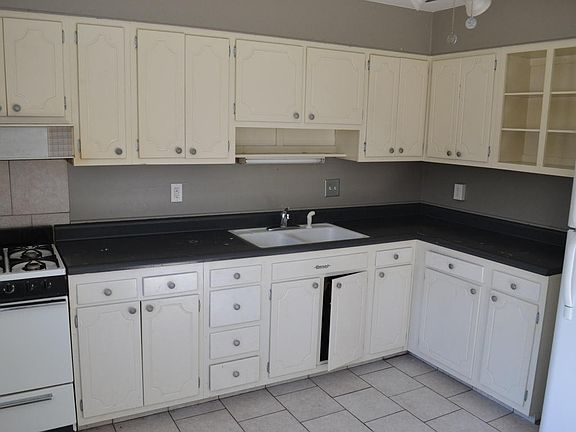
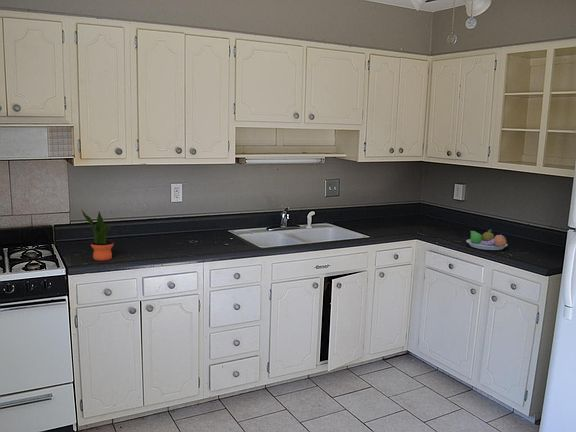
+ potted plant (97, 234)
+ fruit bowl (486, 238)
